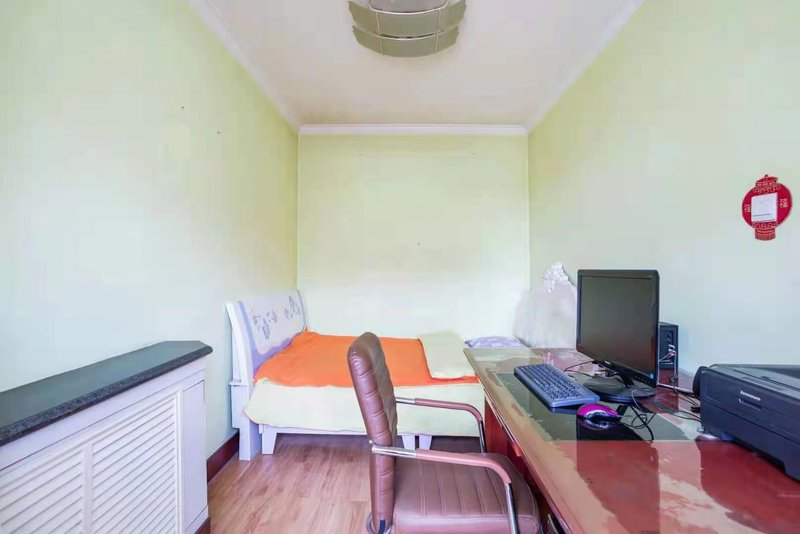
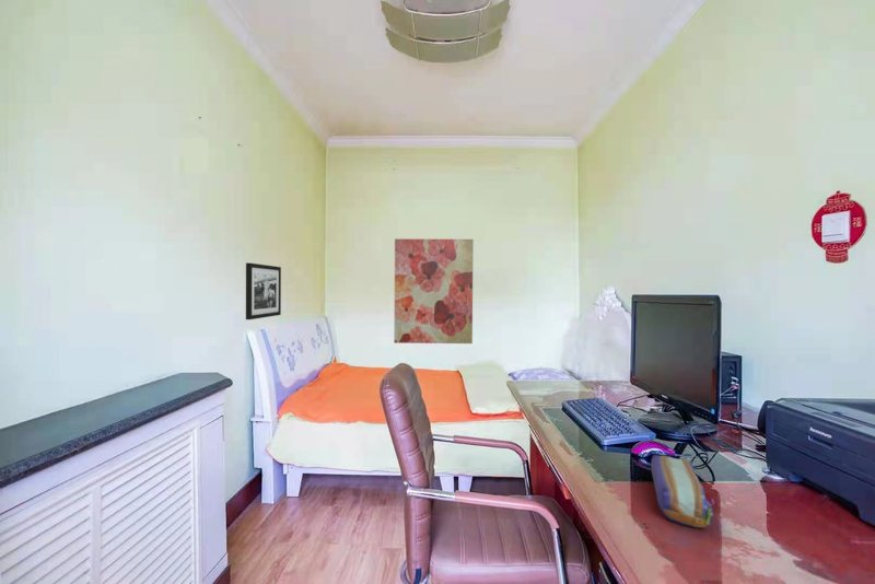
+ picture frame (265, 291)
+ pencil case (677, 486)
+ wall art (433, 291)
